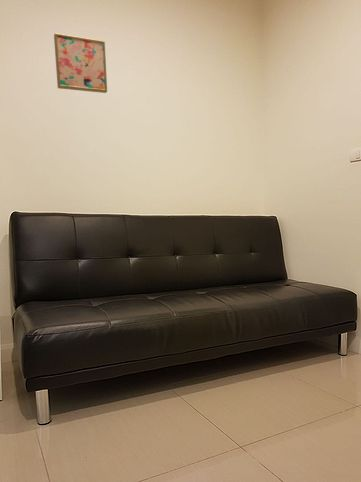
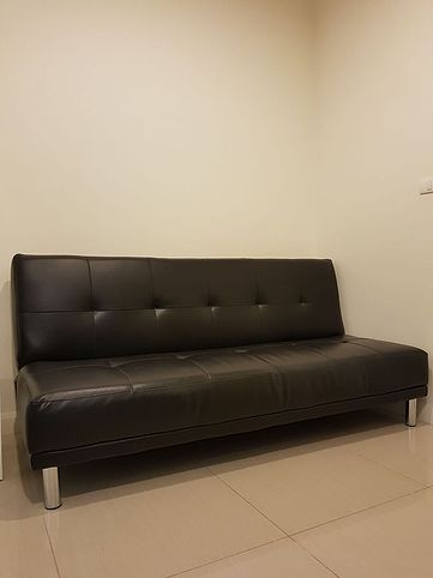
- wall art (81, 64)
